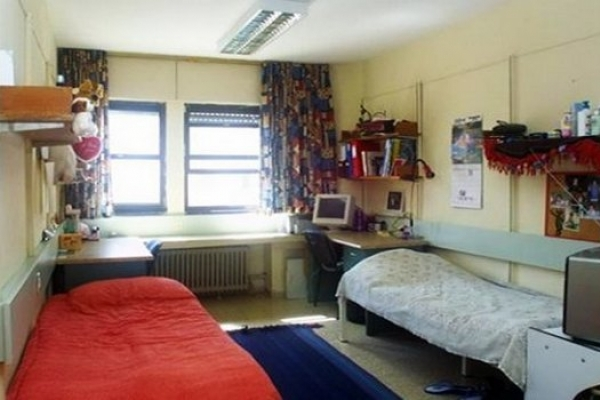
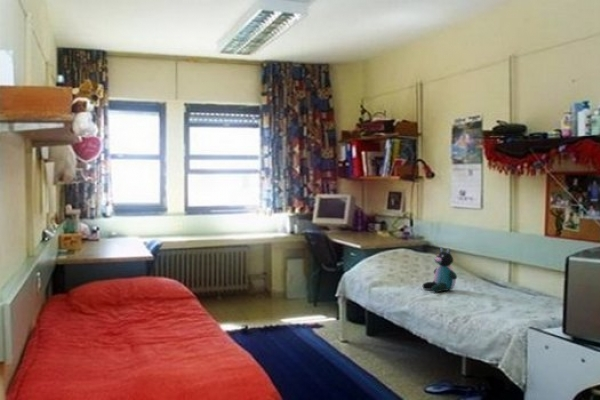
+ stuffed toy (439, 269)
